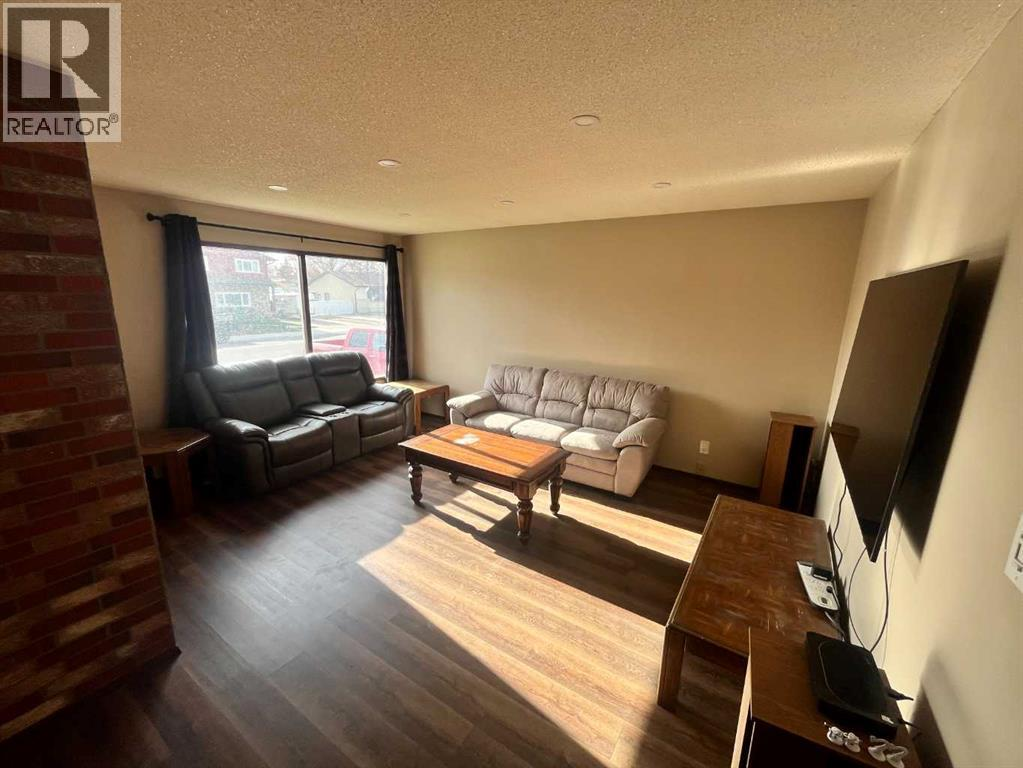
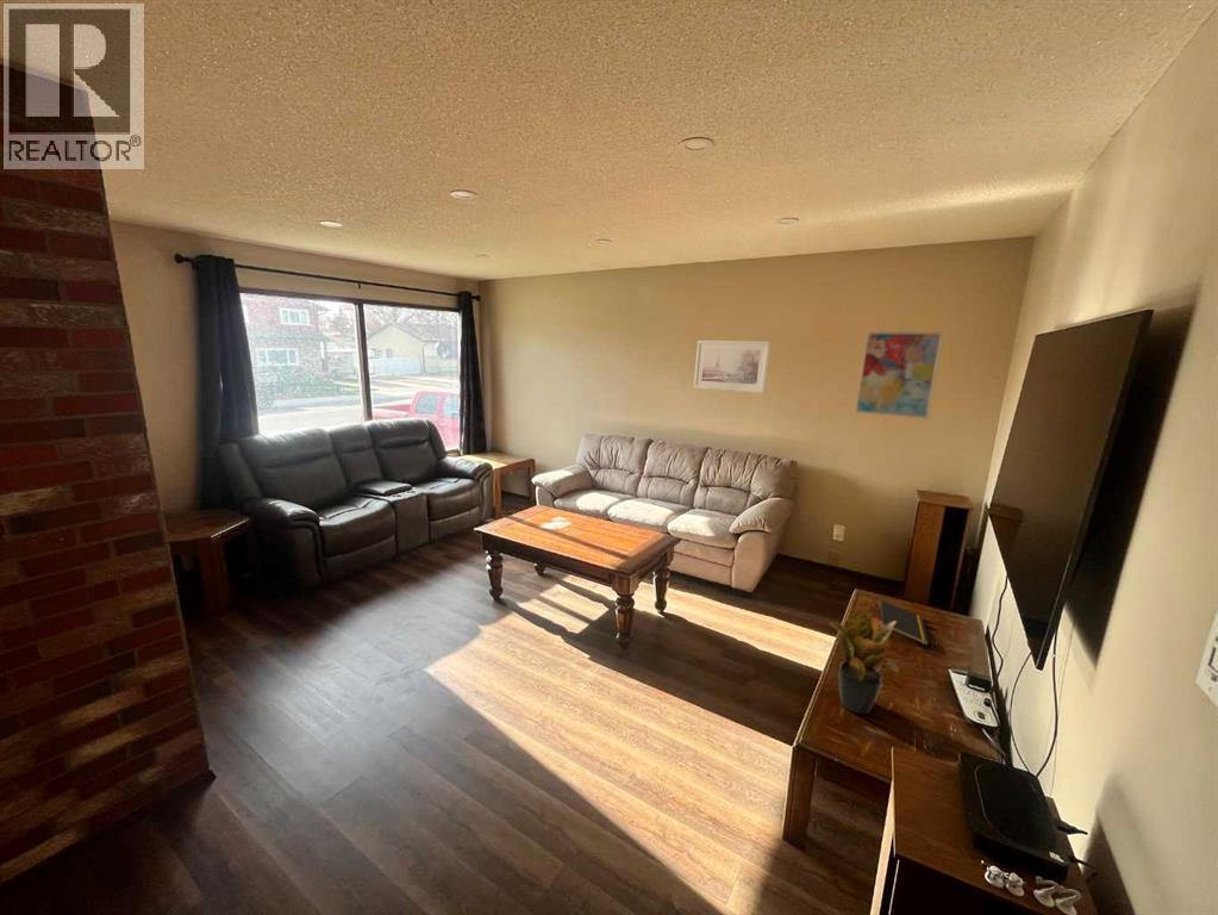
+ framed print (730, 366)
+ notepad (902, 621)
+ potted plant (863, 658)
+ wall art (897, 374)
